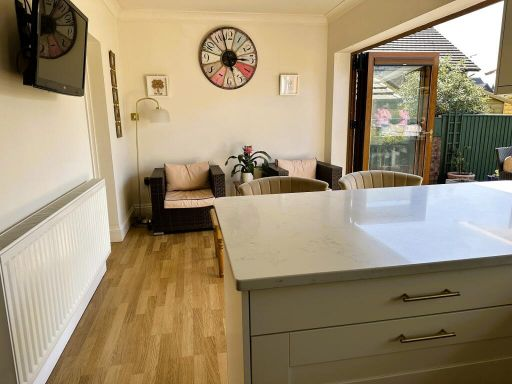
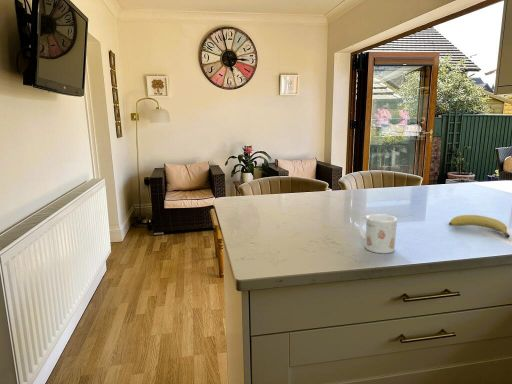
+ mug (375, 231)
+ fruit (481, 223)
